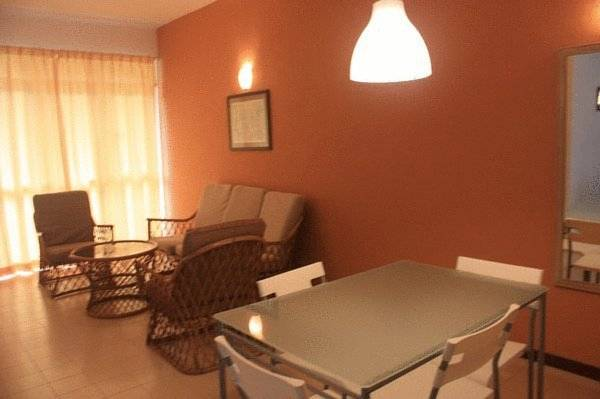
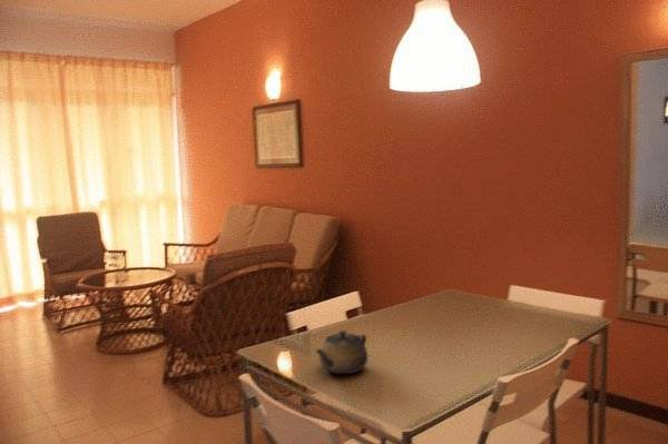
+ teapot (341, 351)
